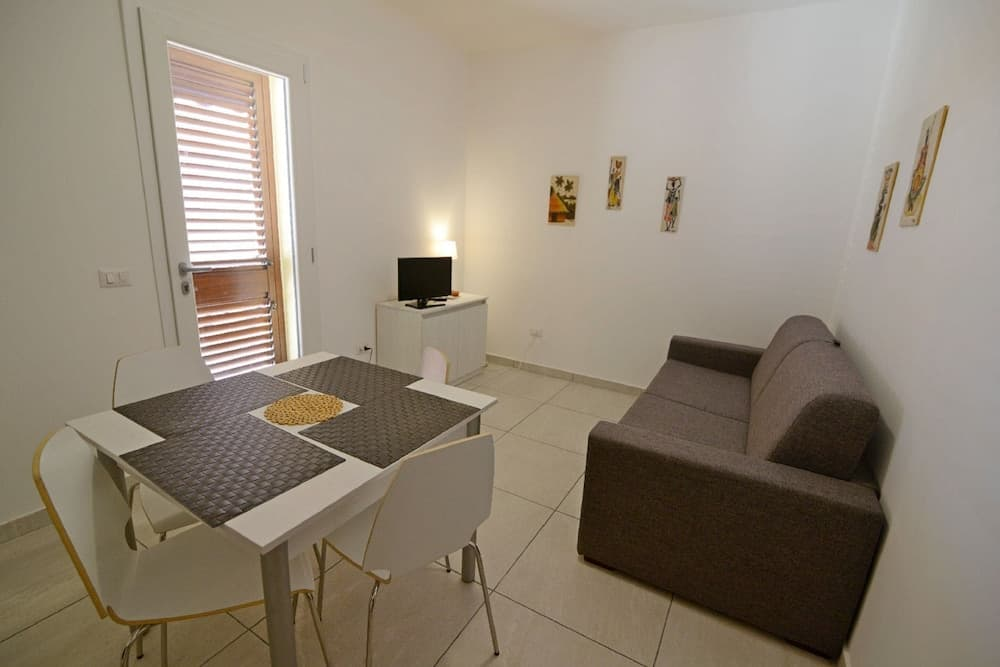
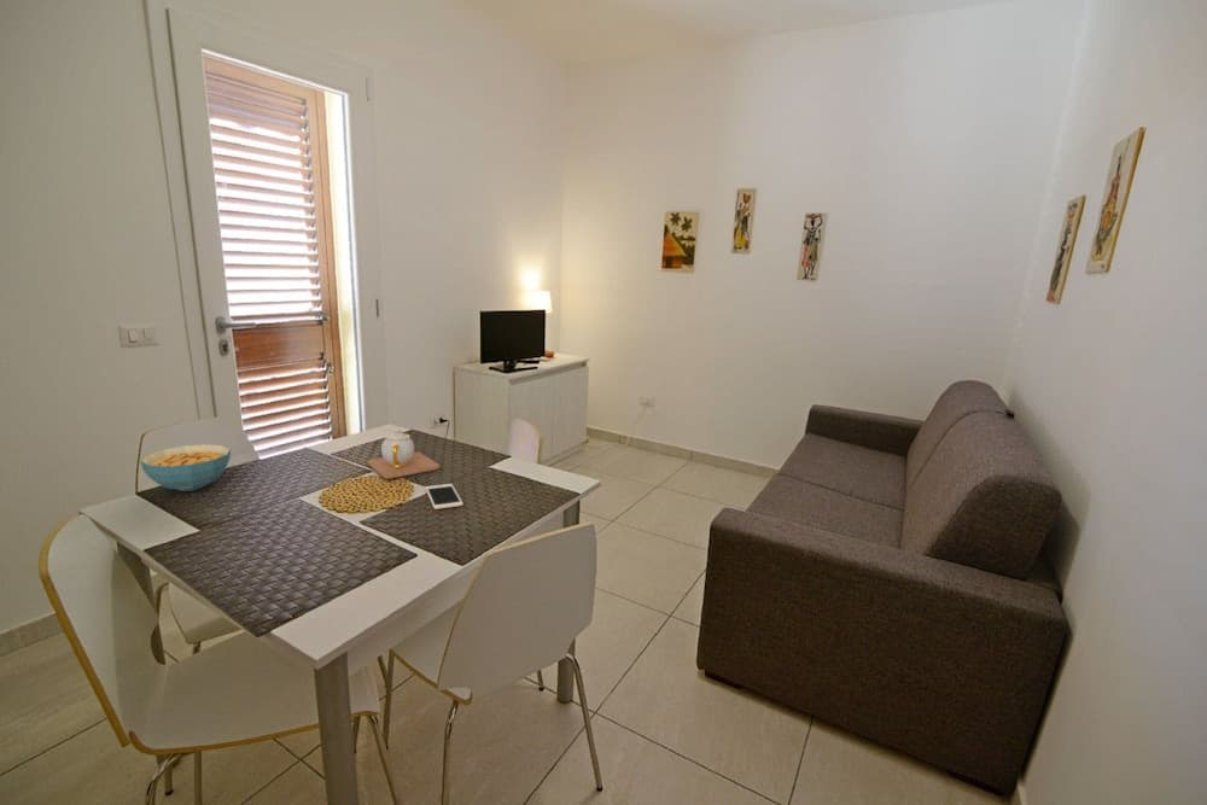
+ teapot (403, 447)
+ cereal bowl (188, 471)
+ cell phone (443, 495)
